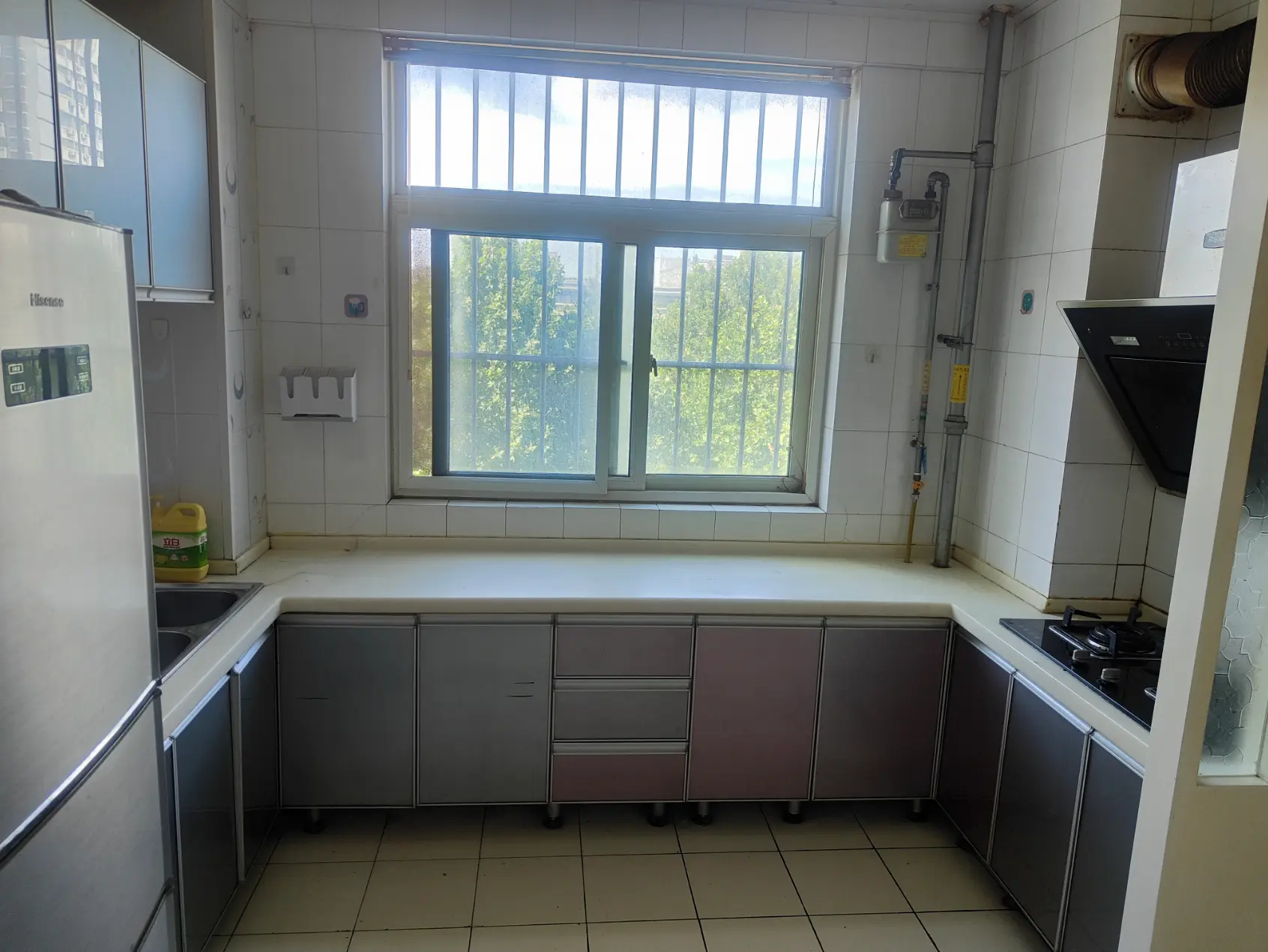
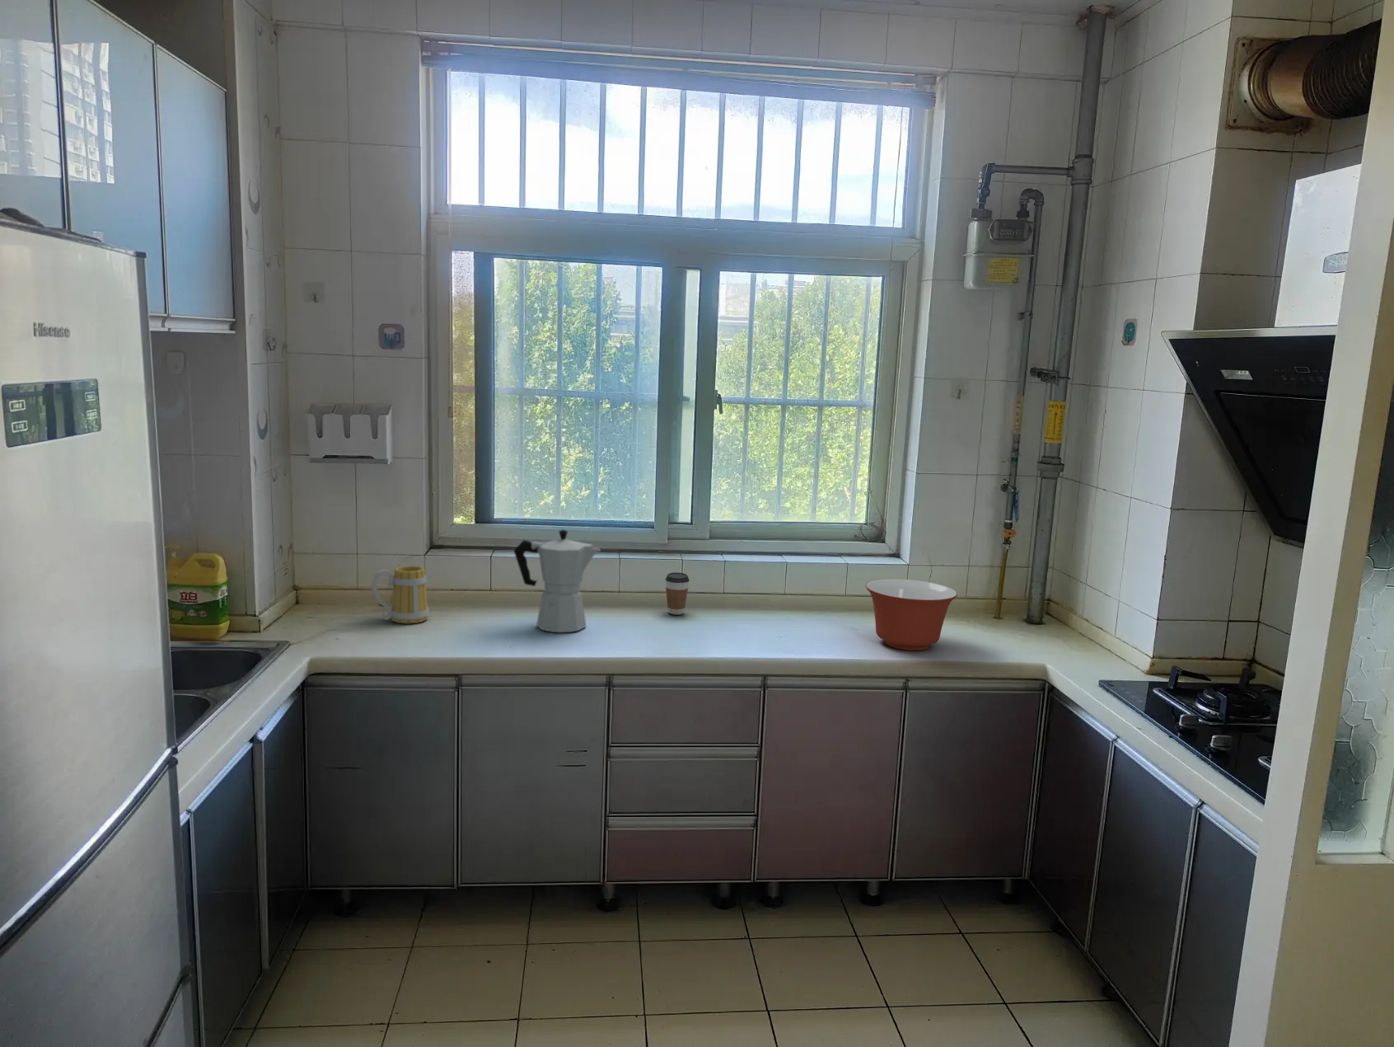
+ moka pot (556, 577)
+ coffee cup (676, 594)
+ mixing bowl (909, 616)
+ mug (402, 594)
